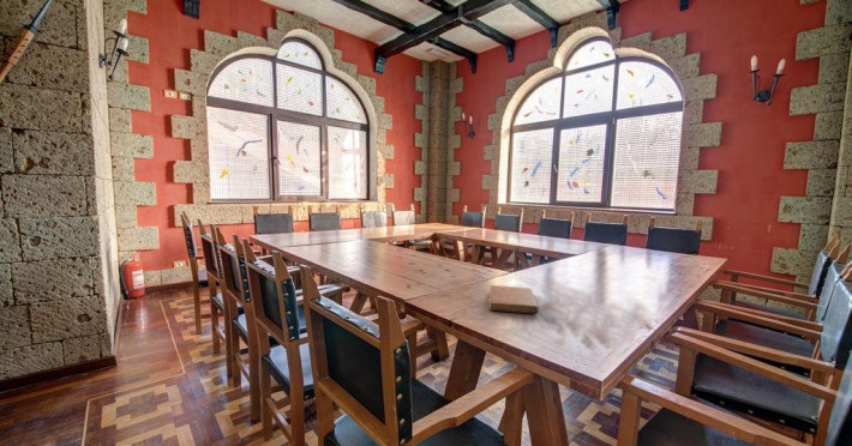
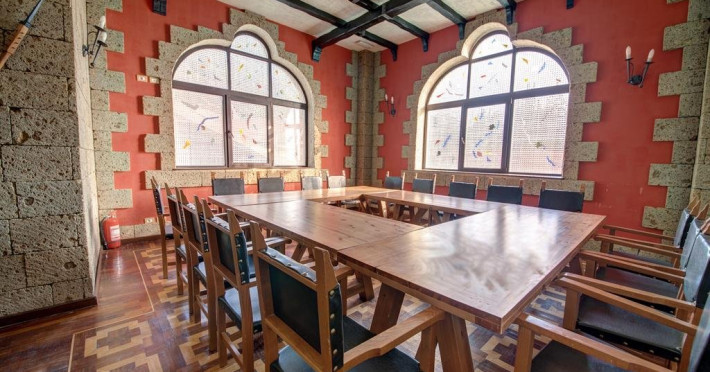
- notebook (511, 297)
